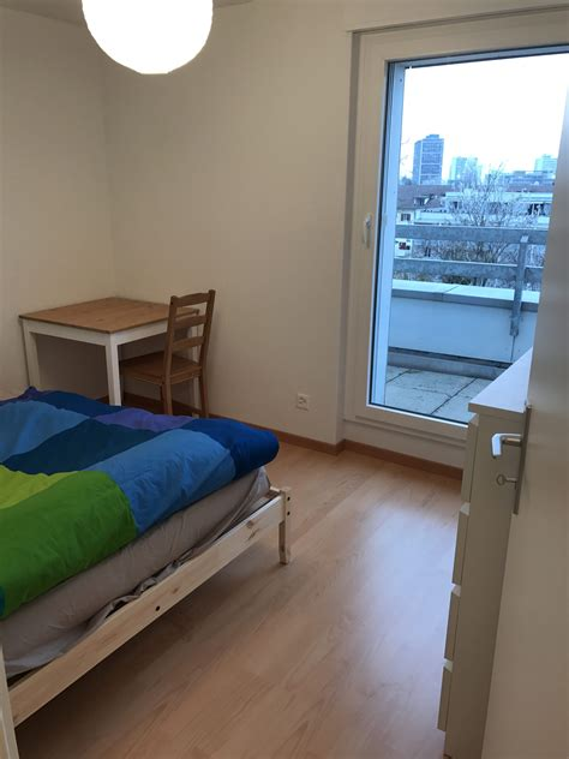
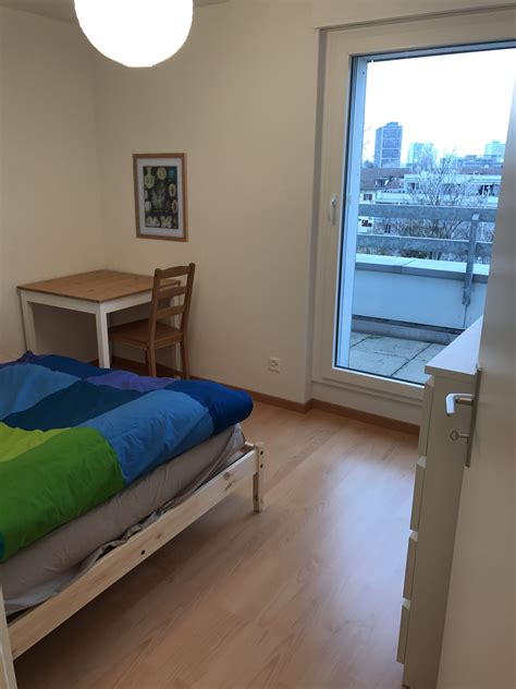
+ wall art (160, 197)
